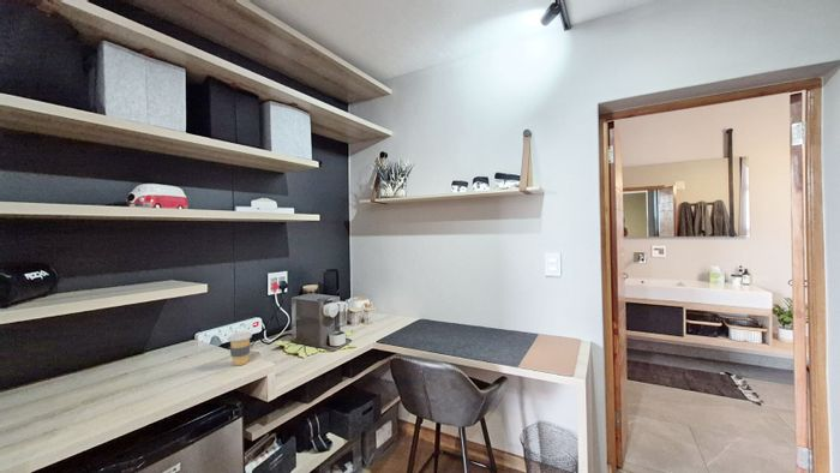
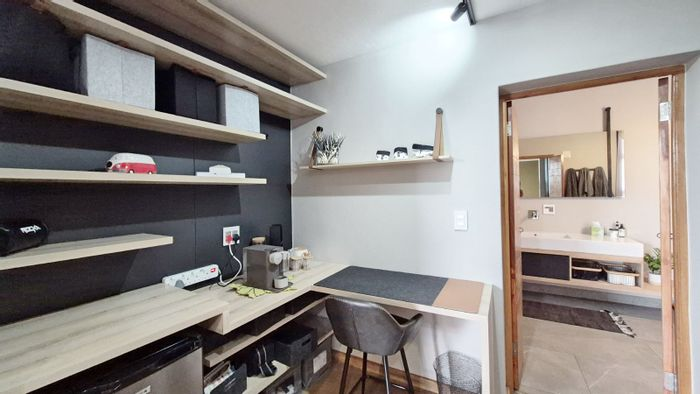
- coffee cup (240, 348)
